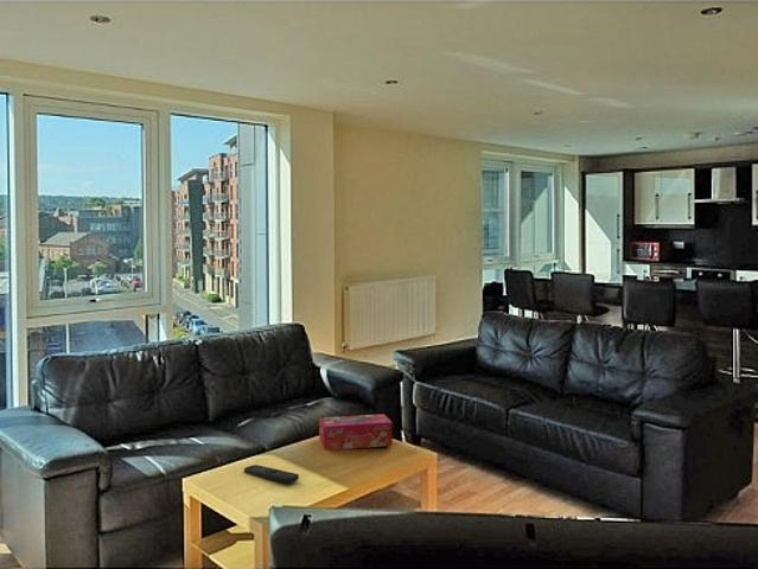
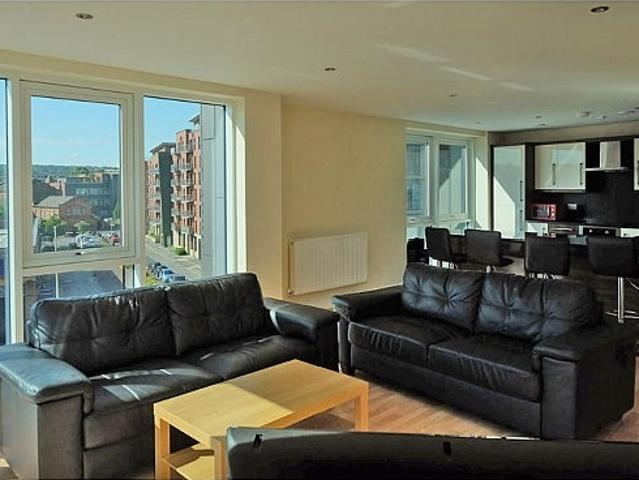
- tissue box (355, 431)
- remote control (270, 473)
